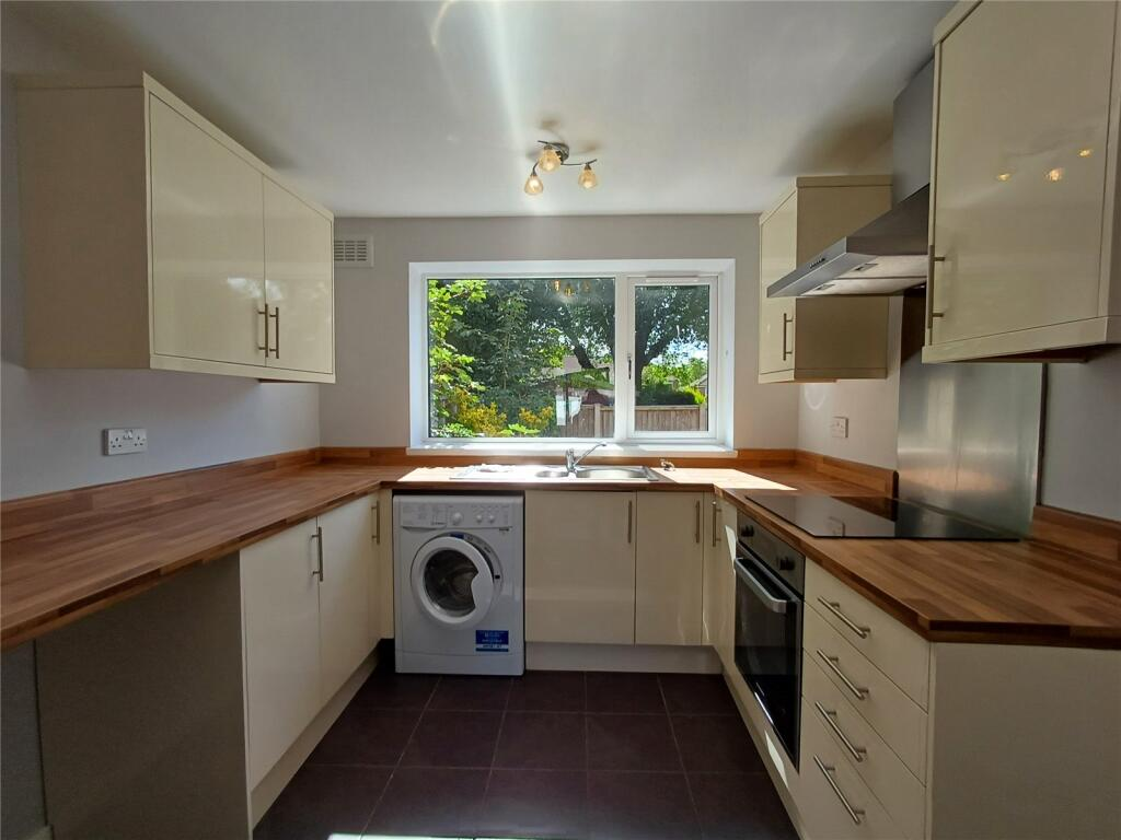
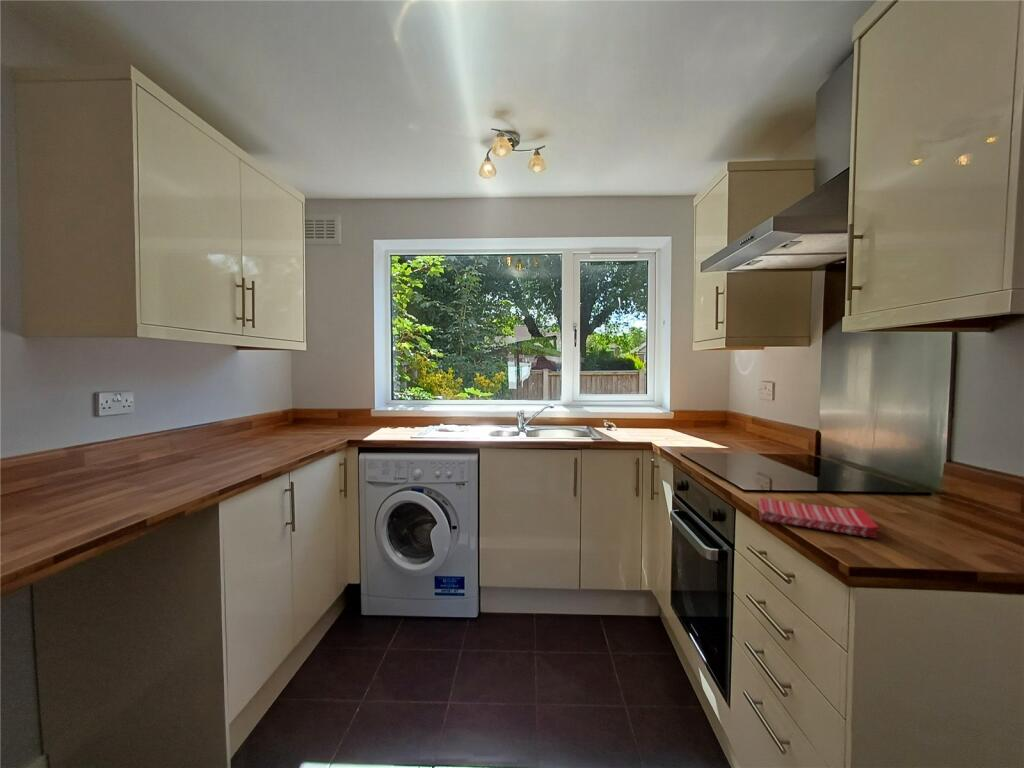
+ dish towel (813, 514)
